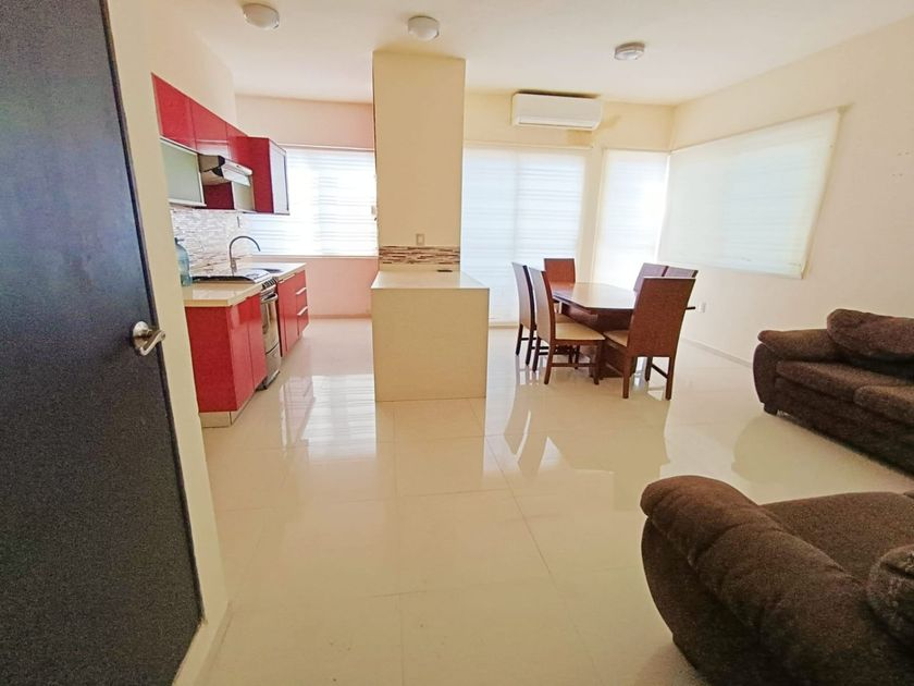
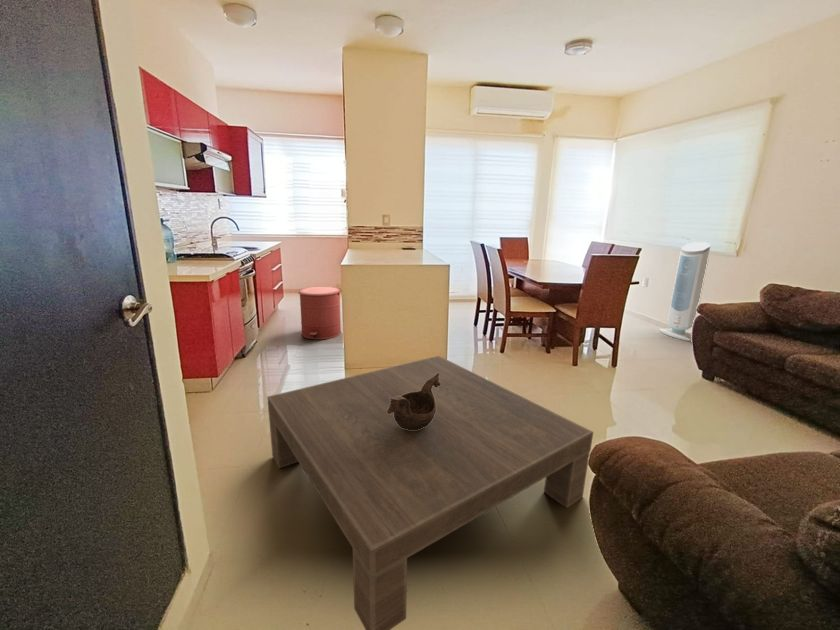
+ coffee table (418, 444)
+ trash can (320, 311)
+ decorative bowl (414, 403)
+ air purifier (686, 290)
